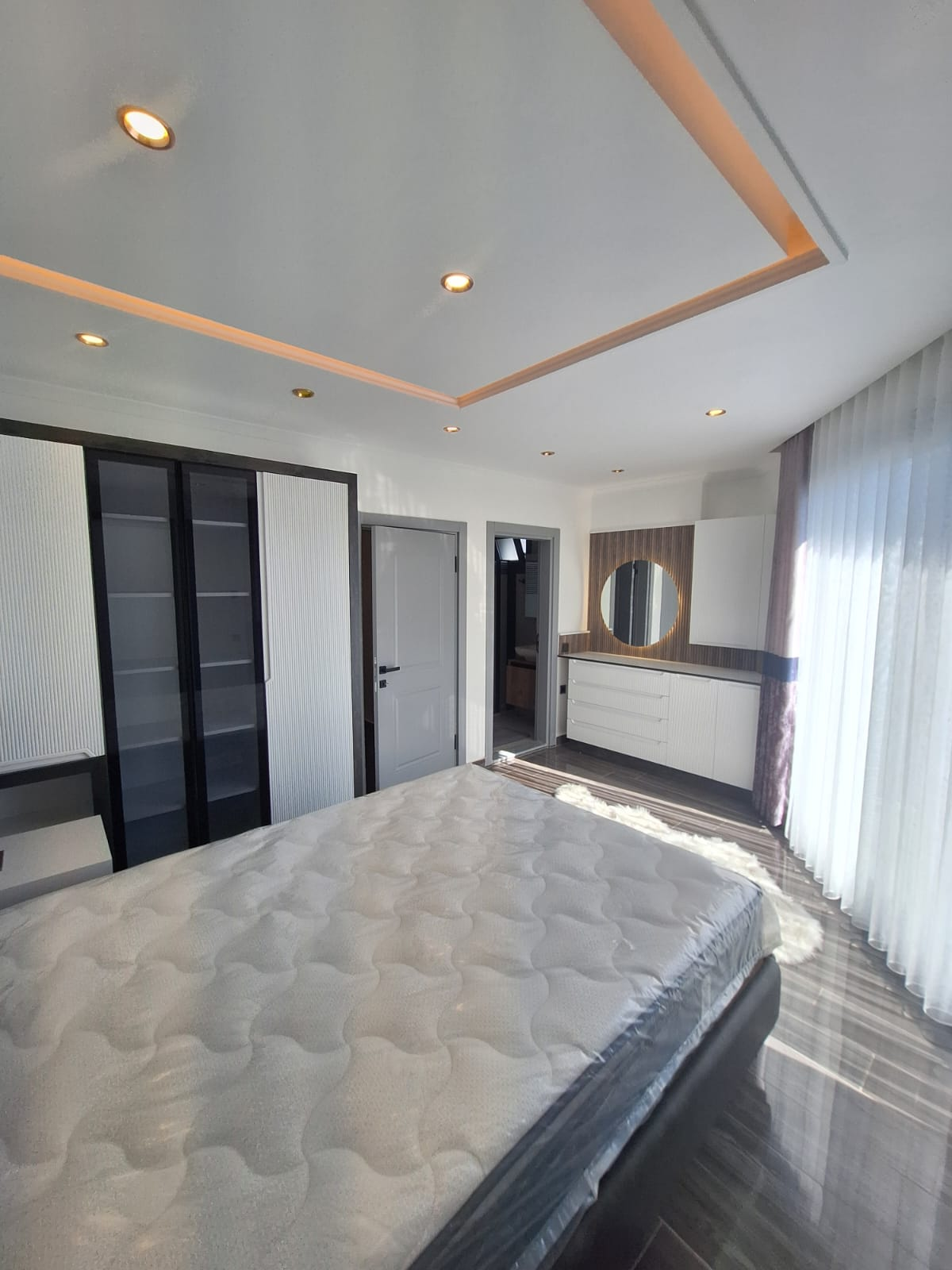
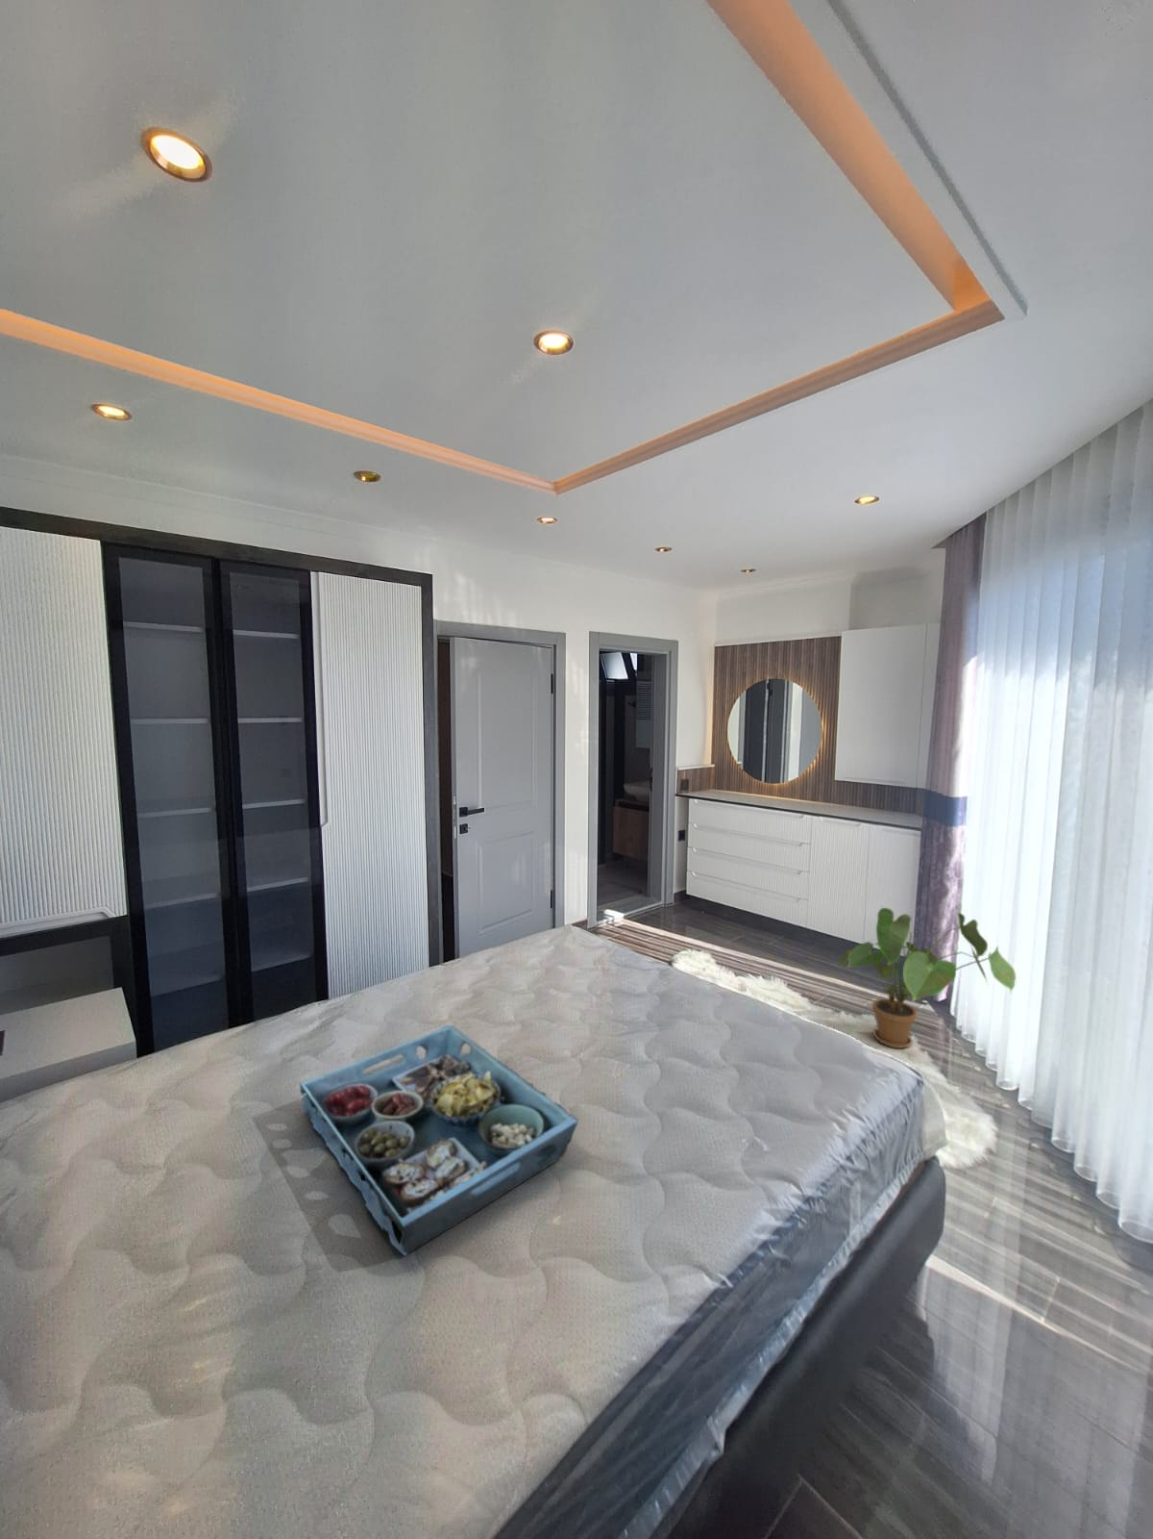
+ serving tray (434, 1114)
+ house plant (918, 982)
